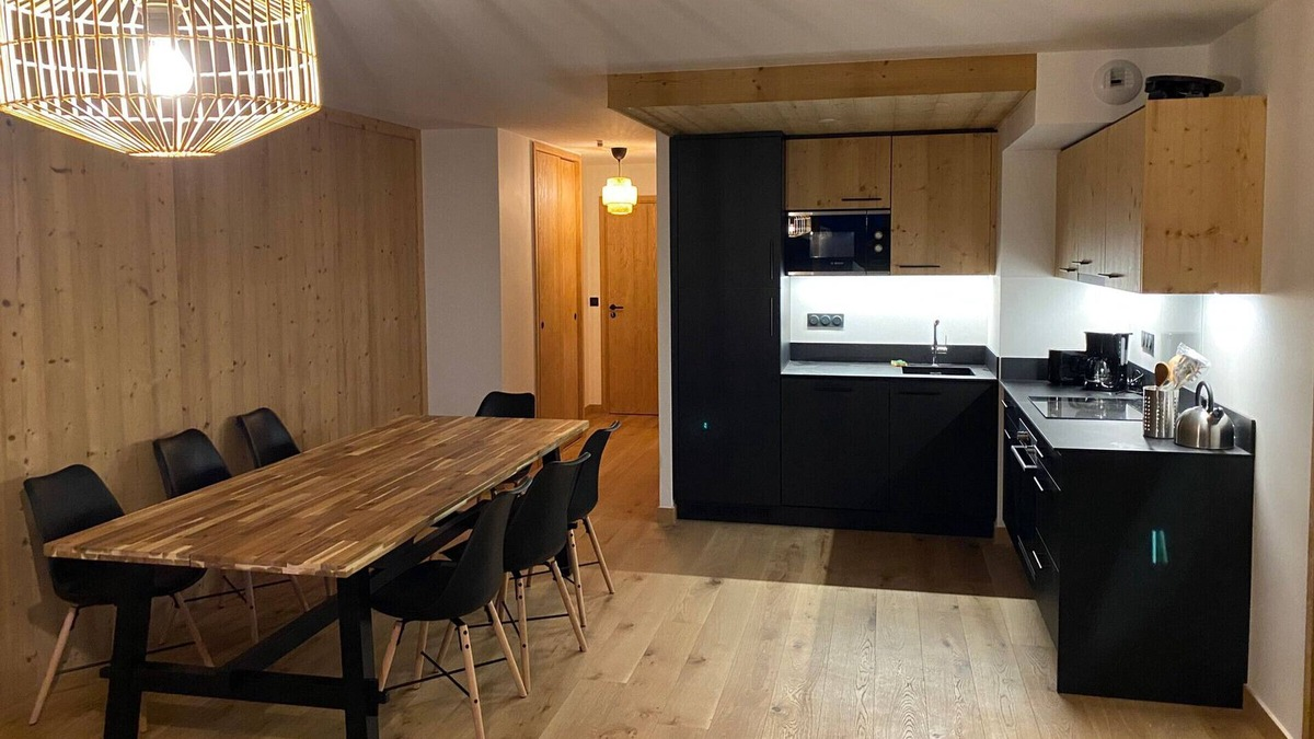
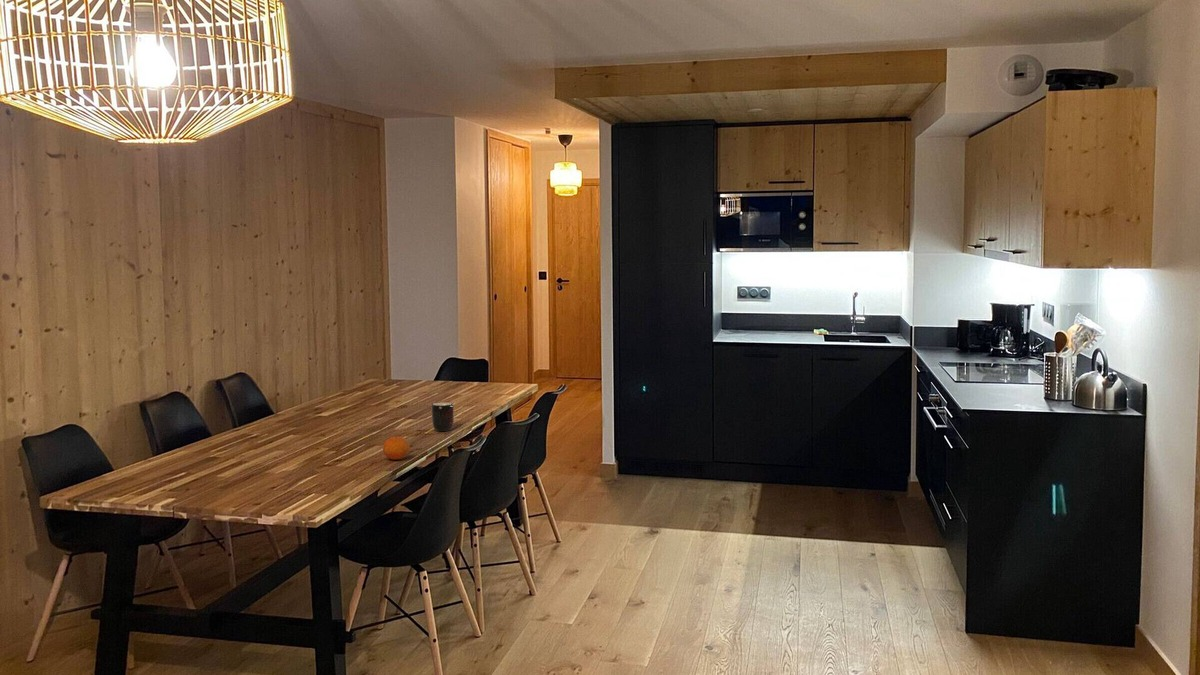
+ mug (444, 416)
+ fruit (396, 448)
